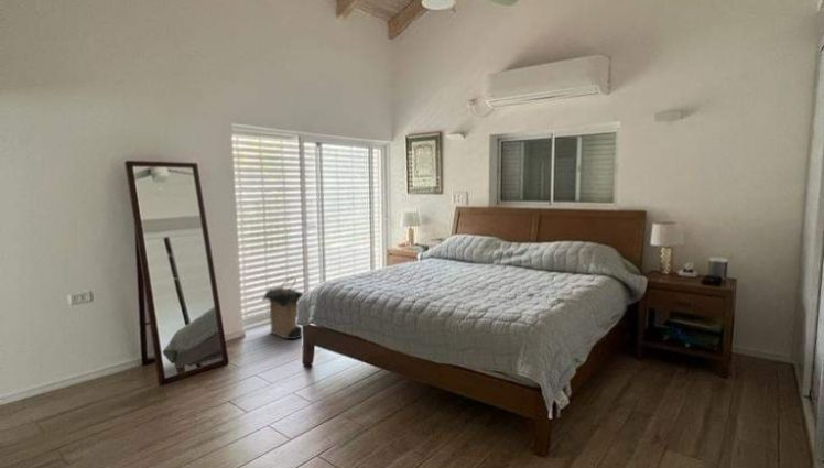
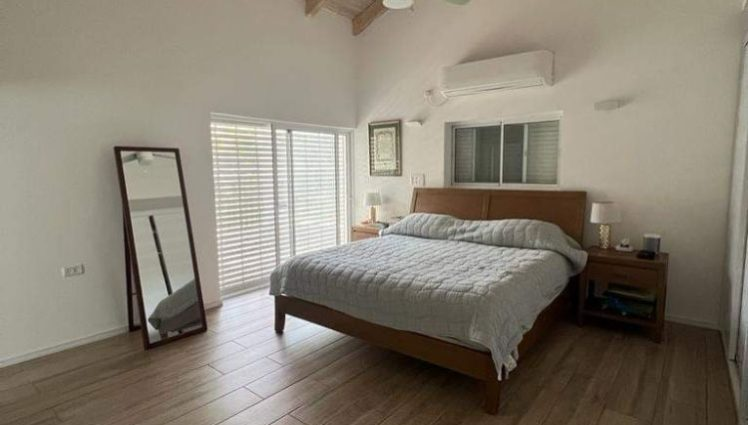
- laundry hamper (284, 305)
